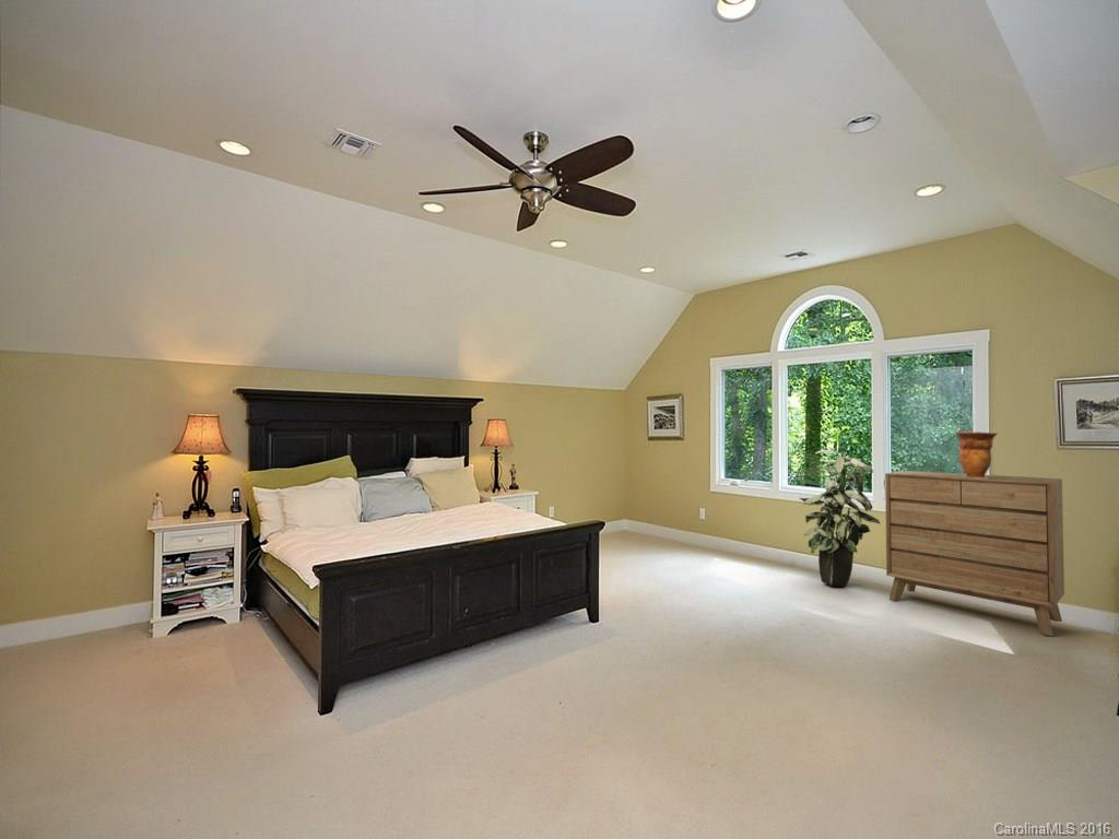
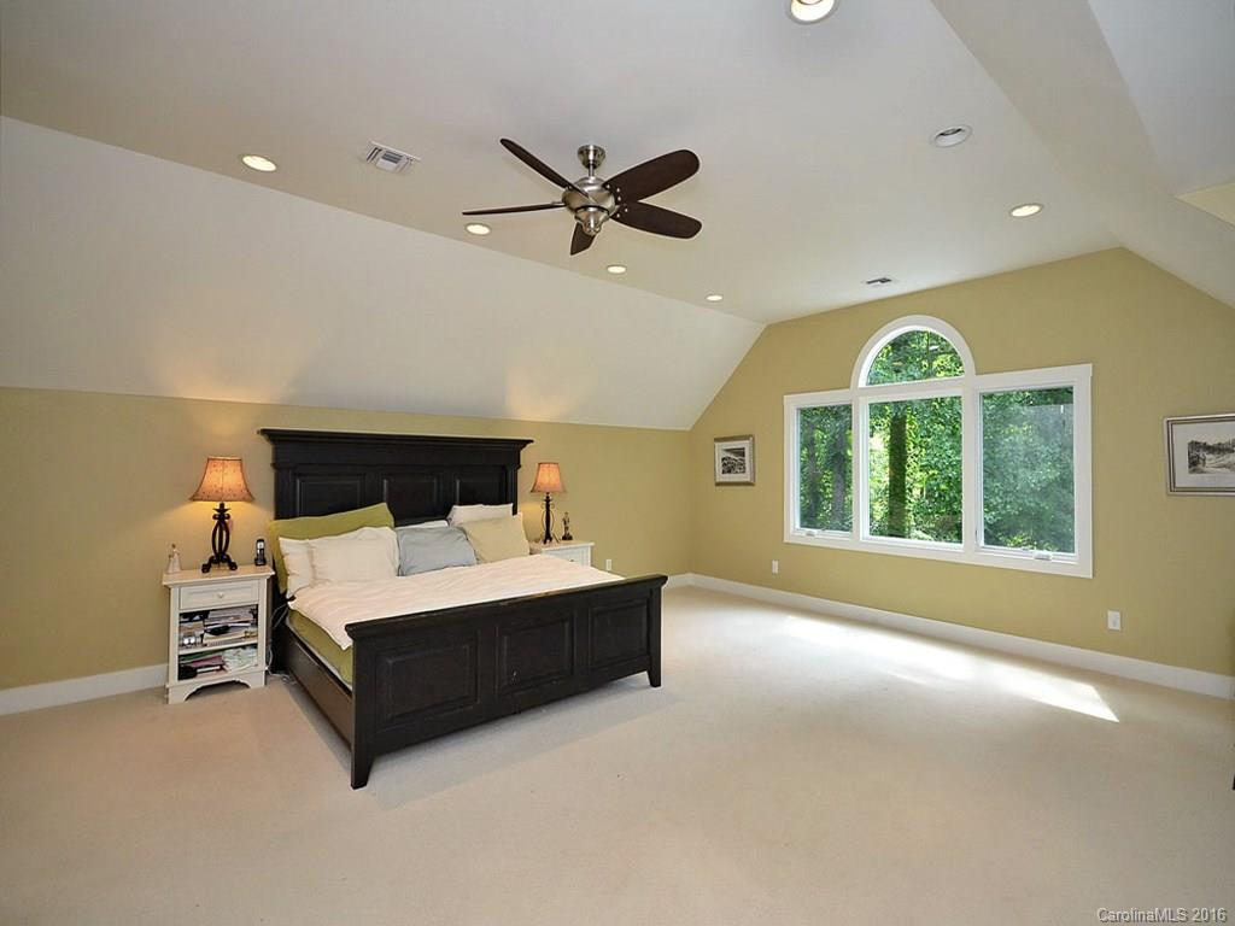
- indoor plant (835, 517)
- decorative vase (975, 453)
- dresser (969, 542)
